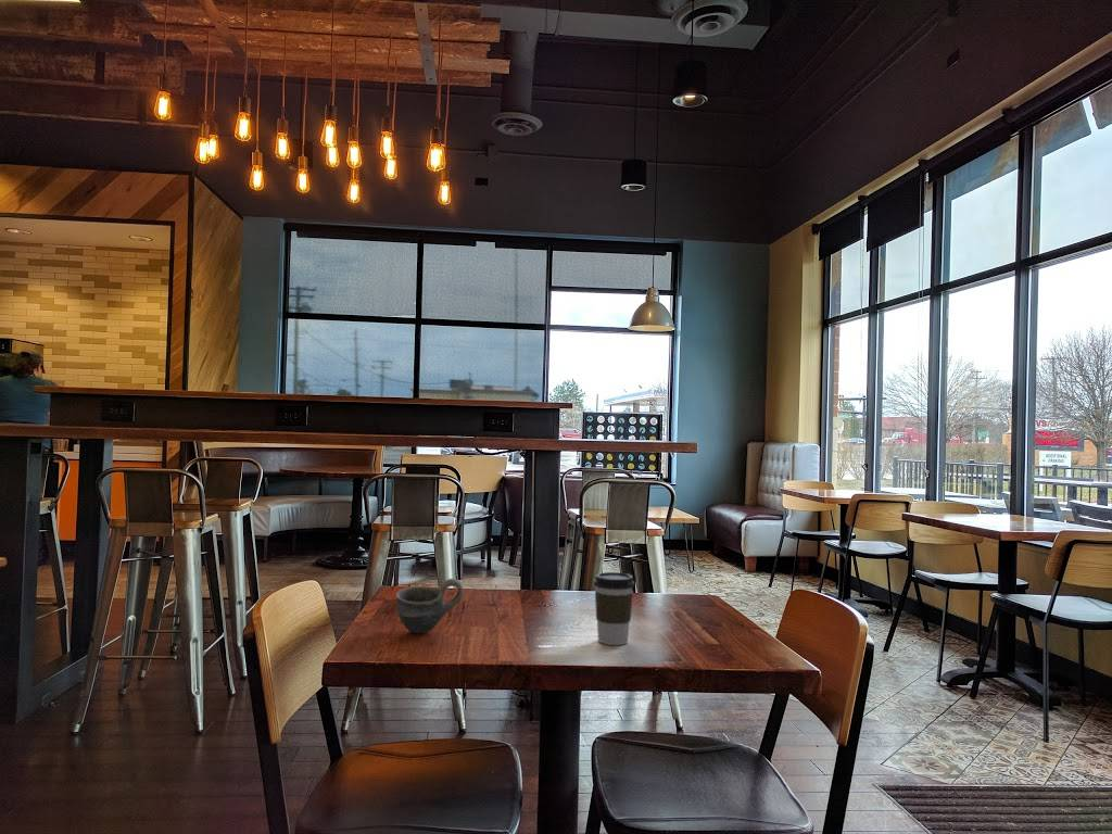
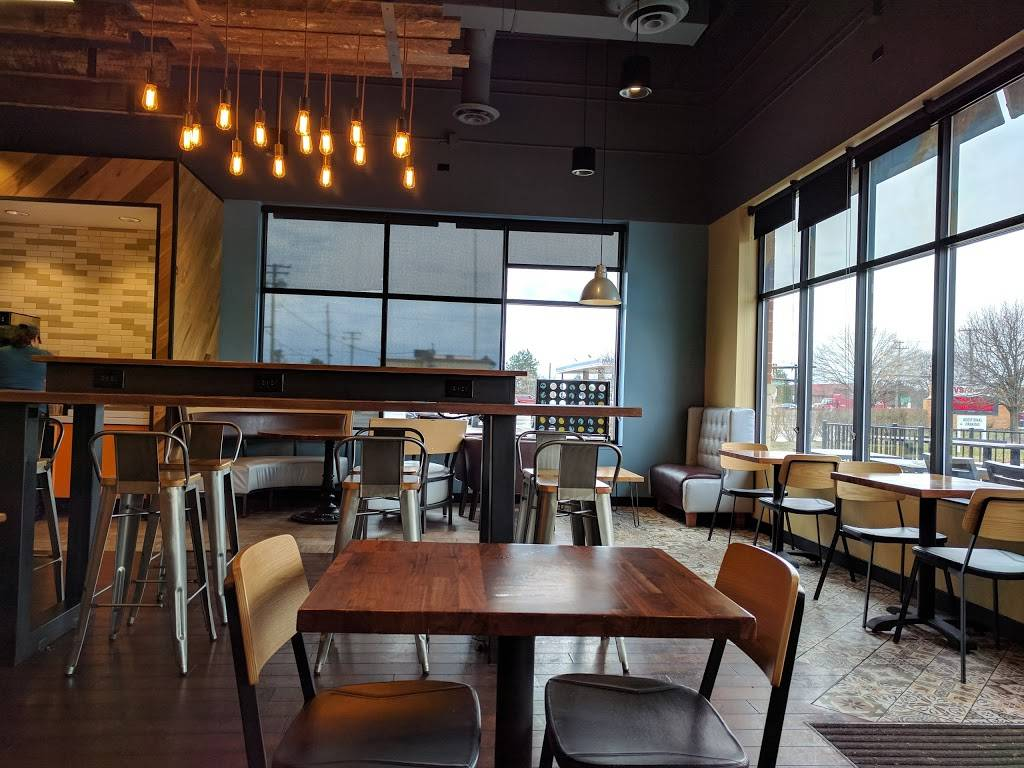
- cup (426, 605)
- coffee cup (614, 608)
